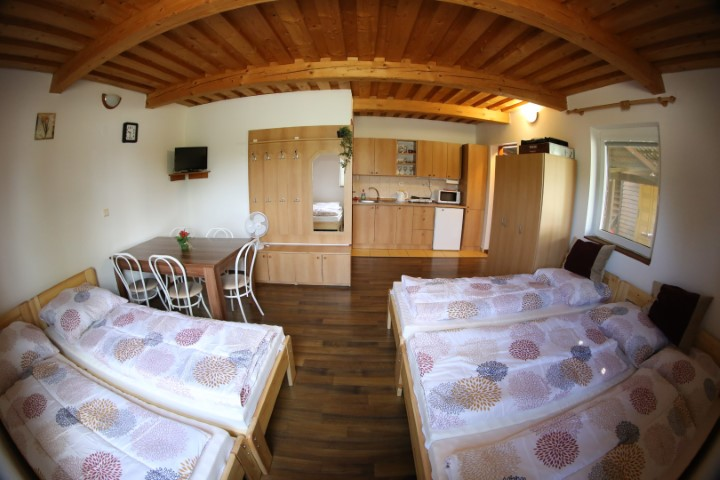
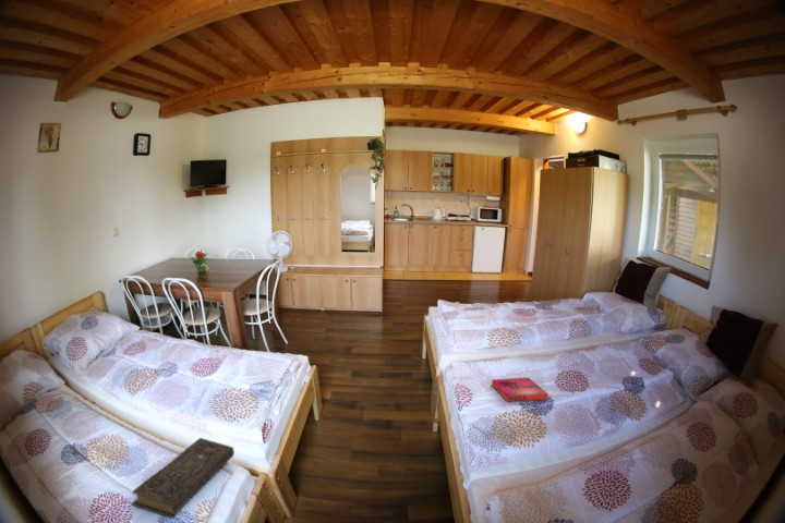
+ book (188, 472)
+ hardback book (518, 389)
